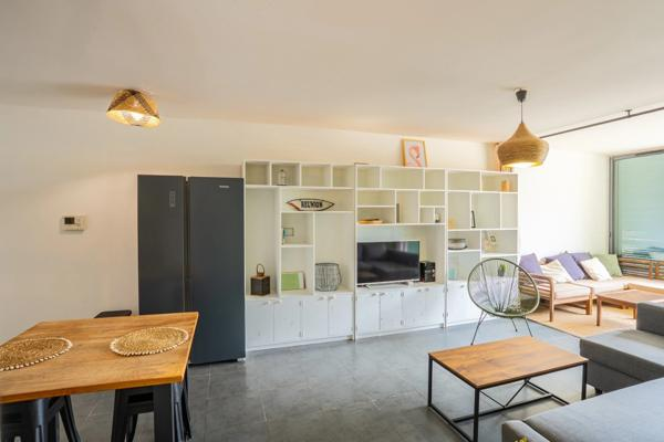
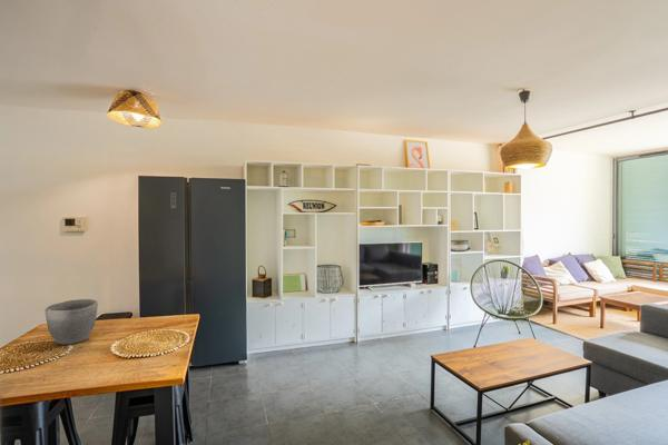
+ bowl (72, 322)
